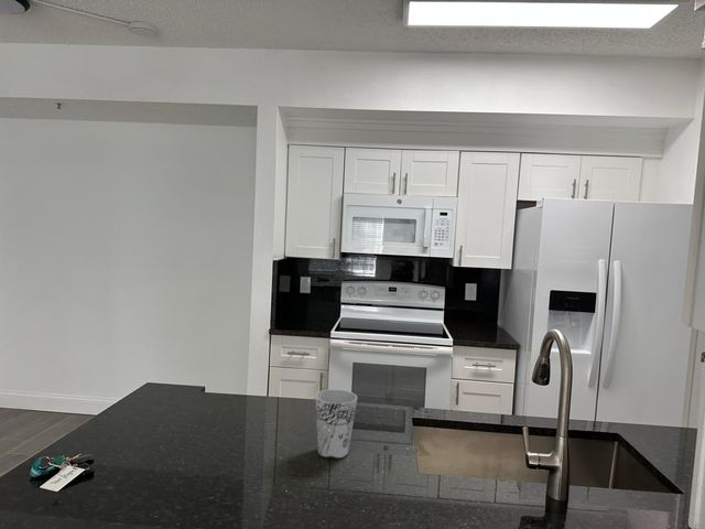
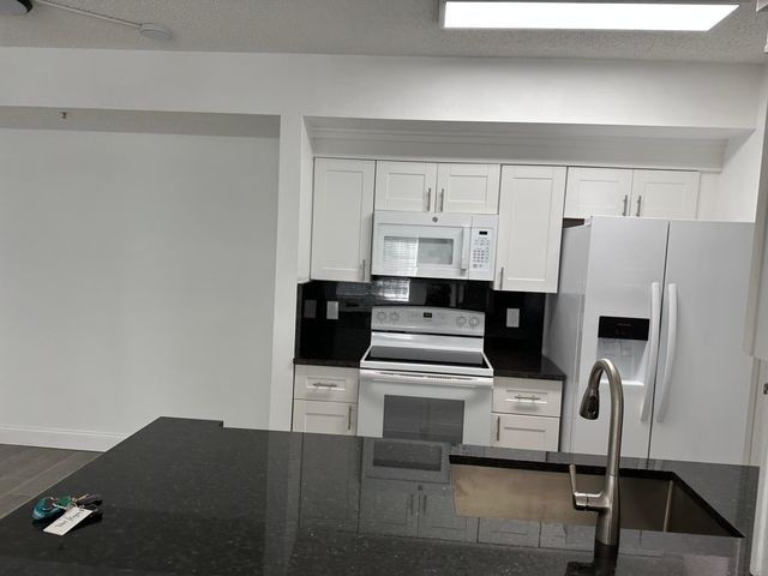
- cup (334, 423)
